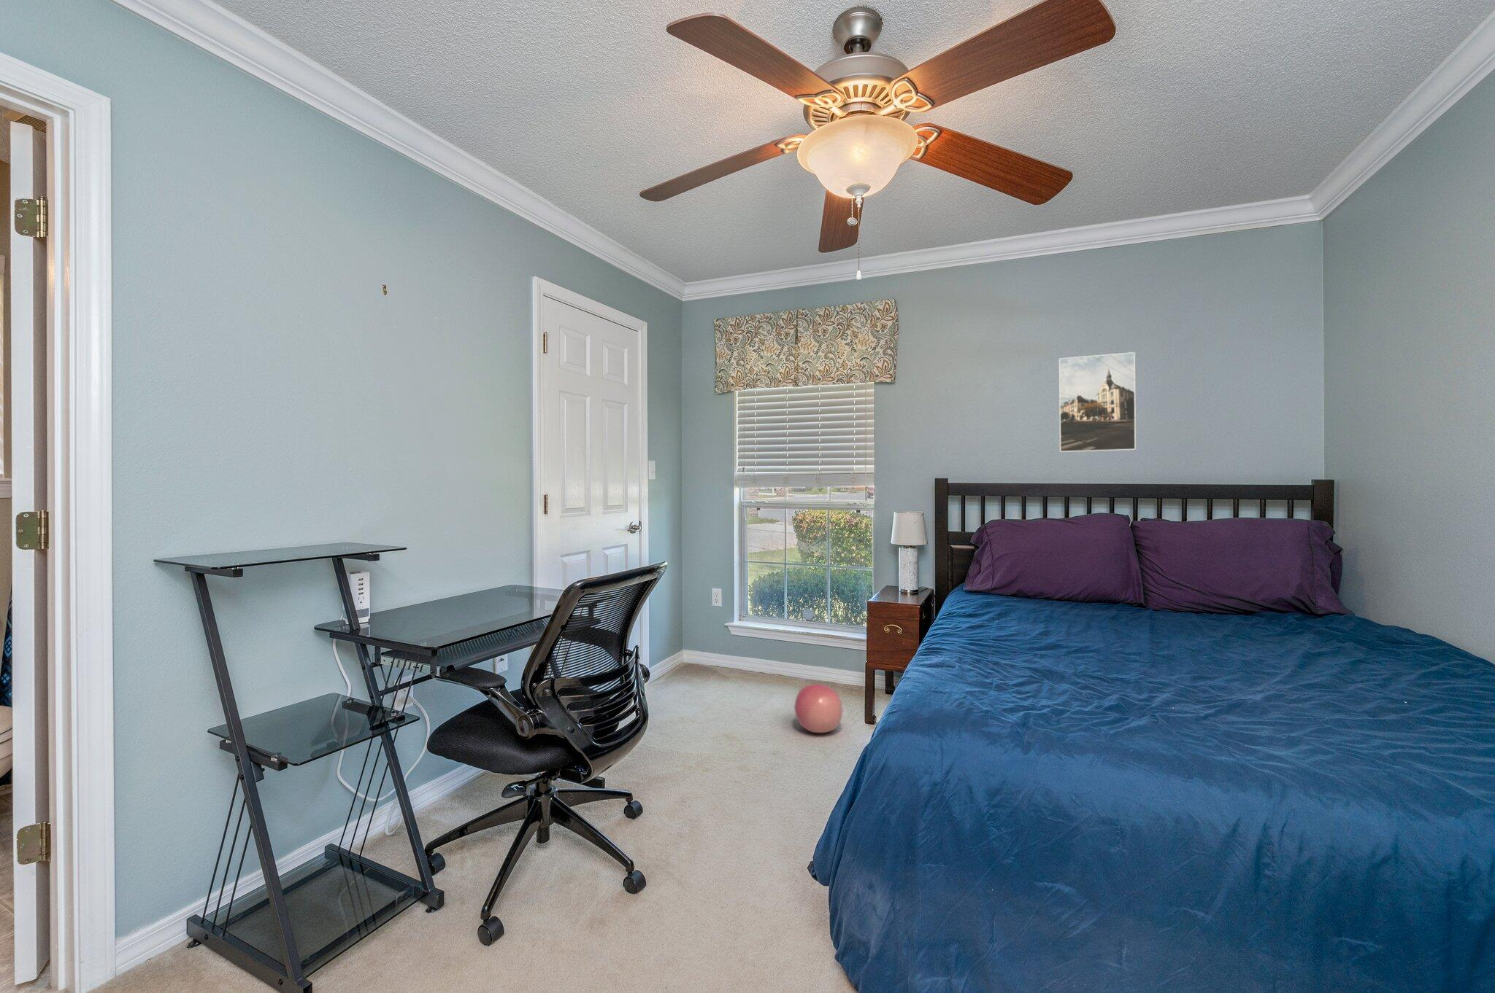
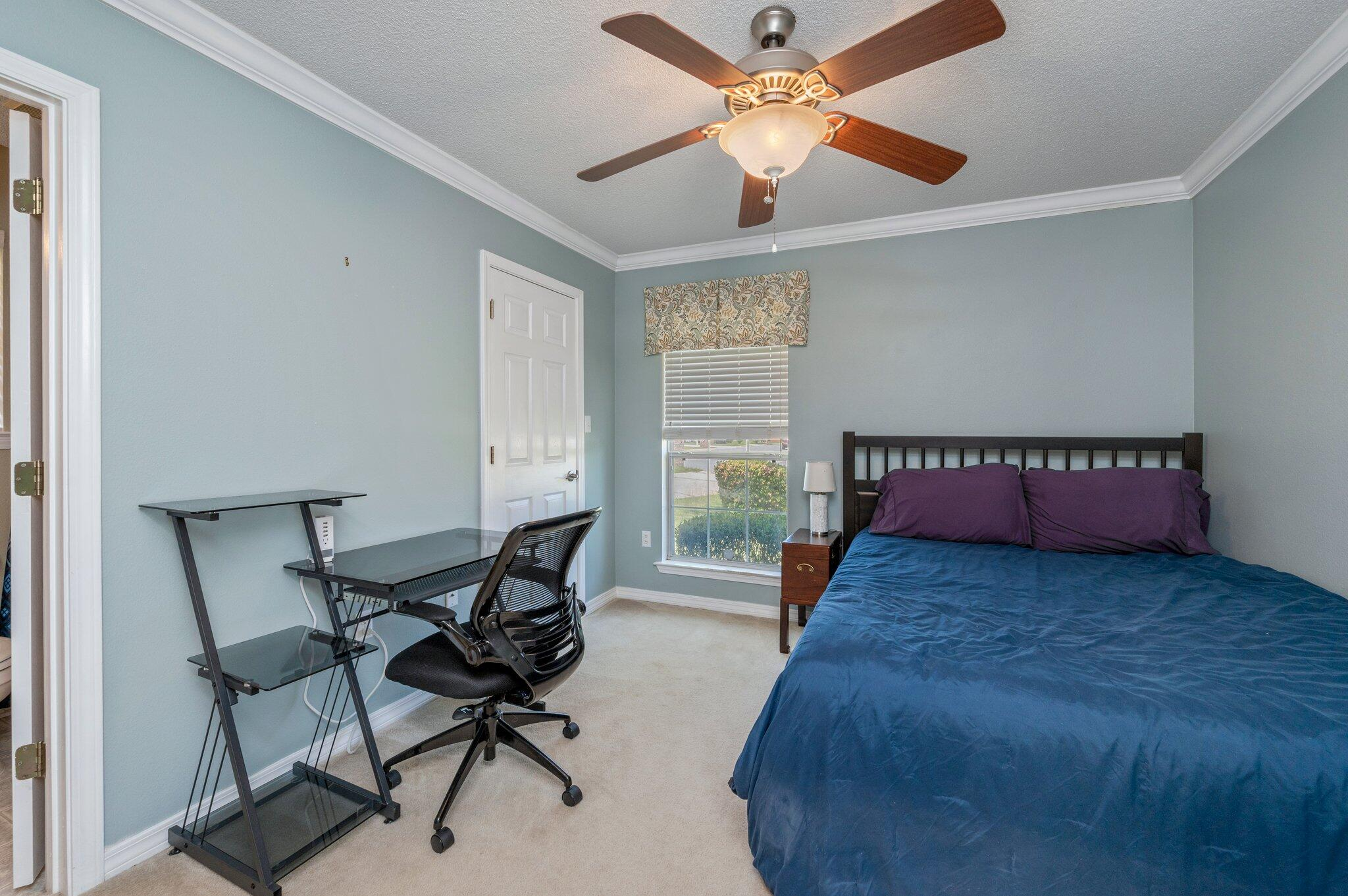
- ball (818, 707)
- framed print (1096, 403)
